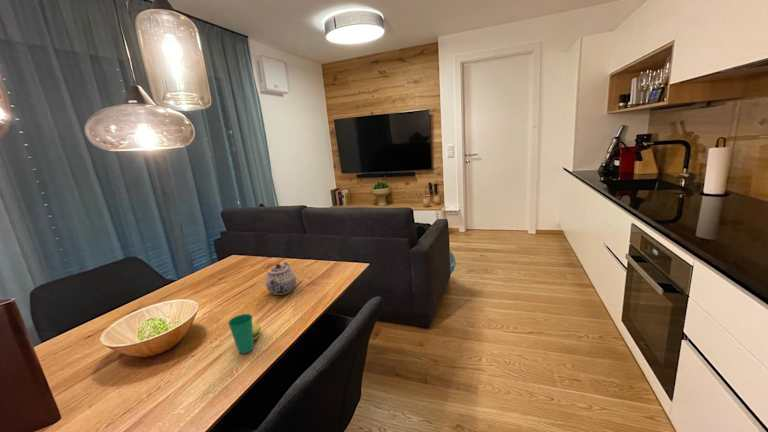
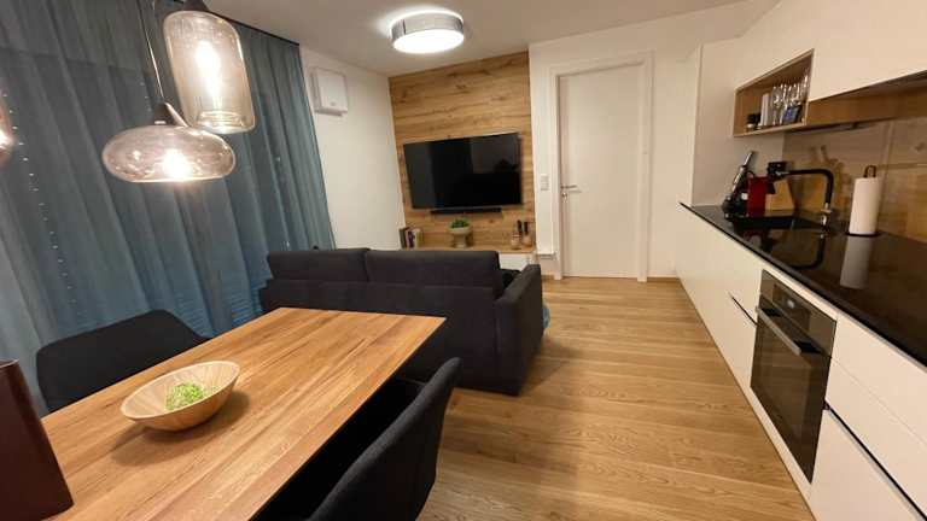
- teapot (280, 277)
- cup (245, 329)
